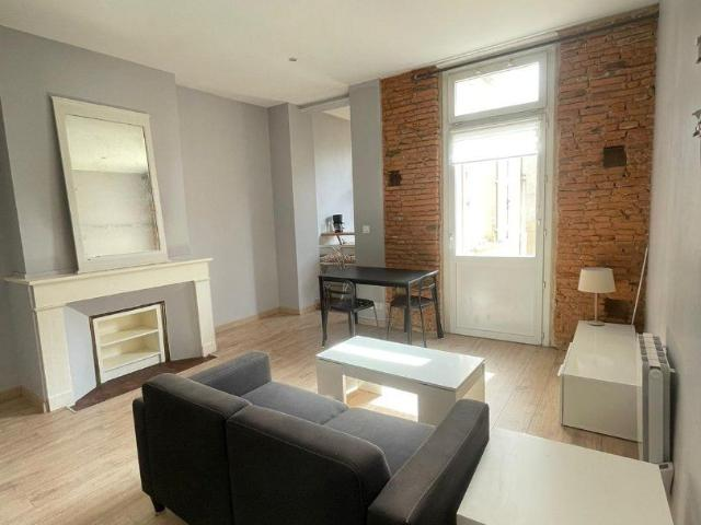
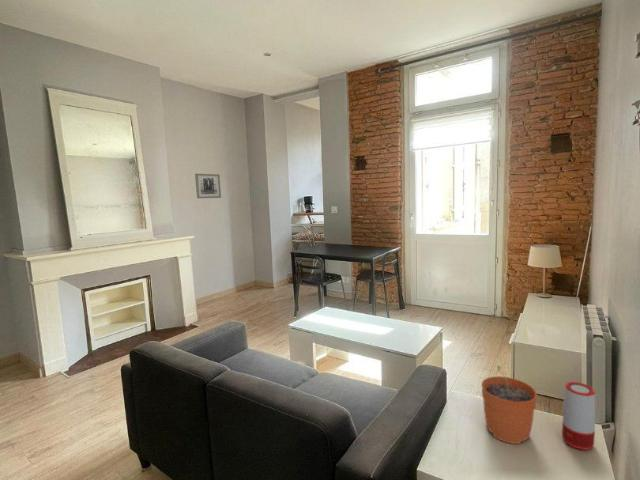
+ wall art (208, 186)
+ plant pot (508, 399)
+ speaker (578, 415)
